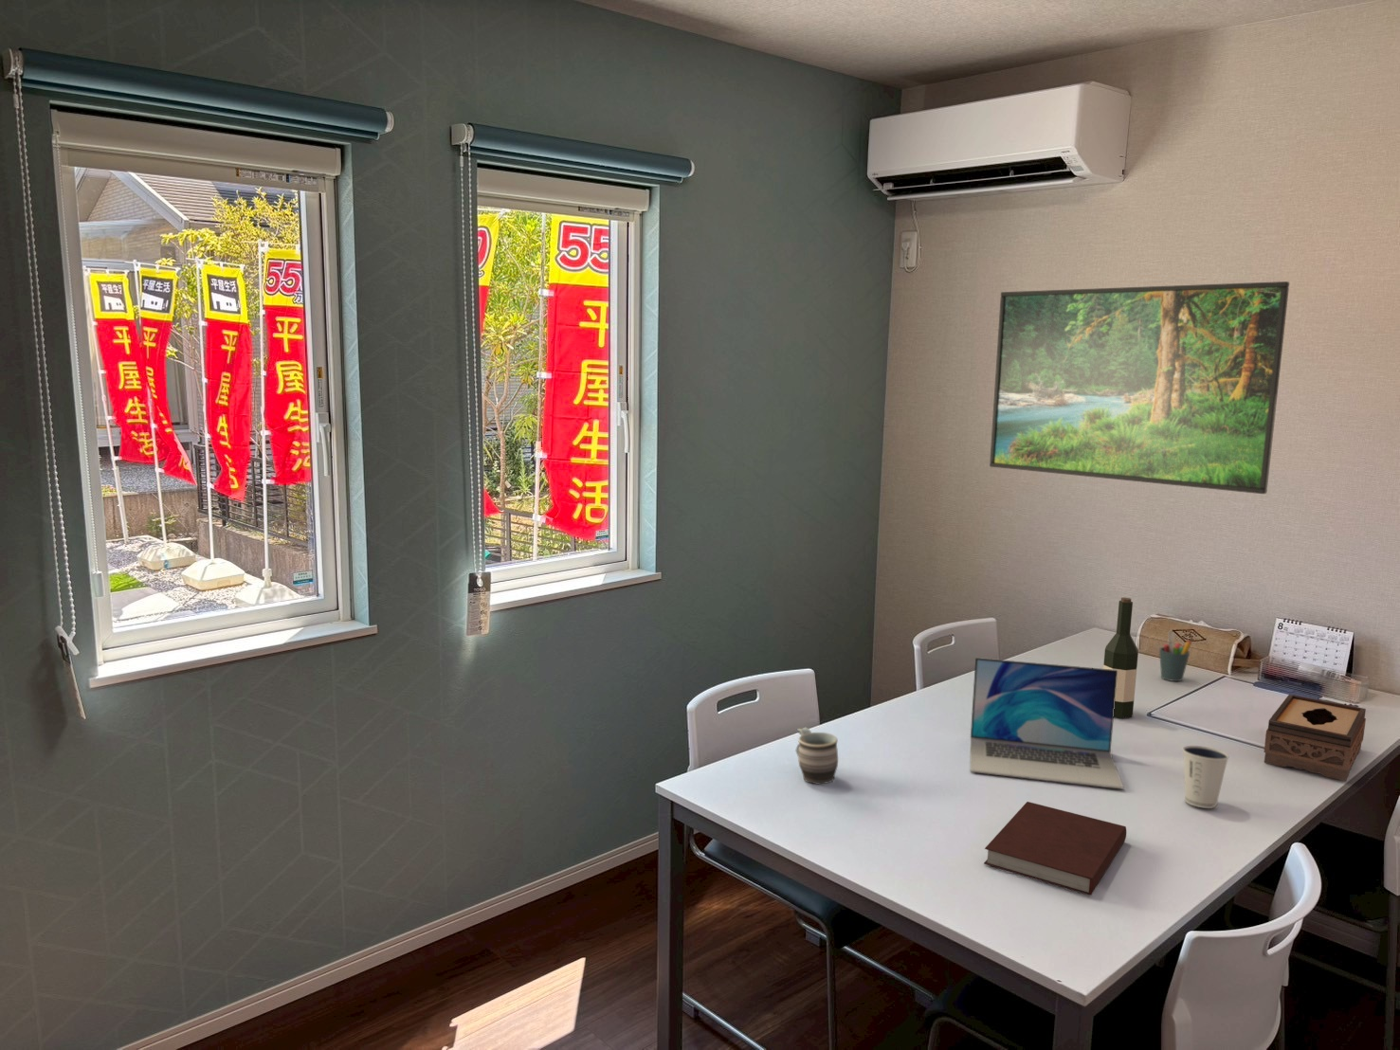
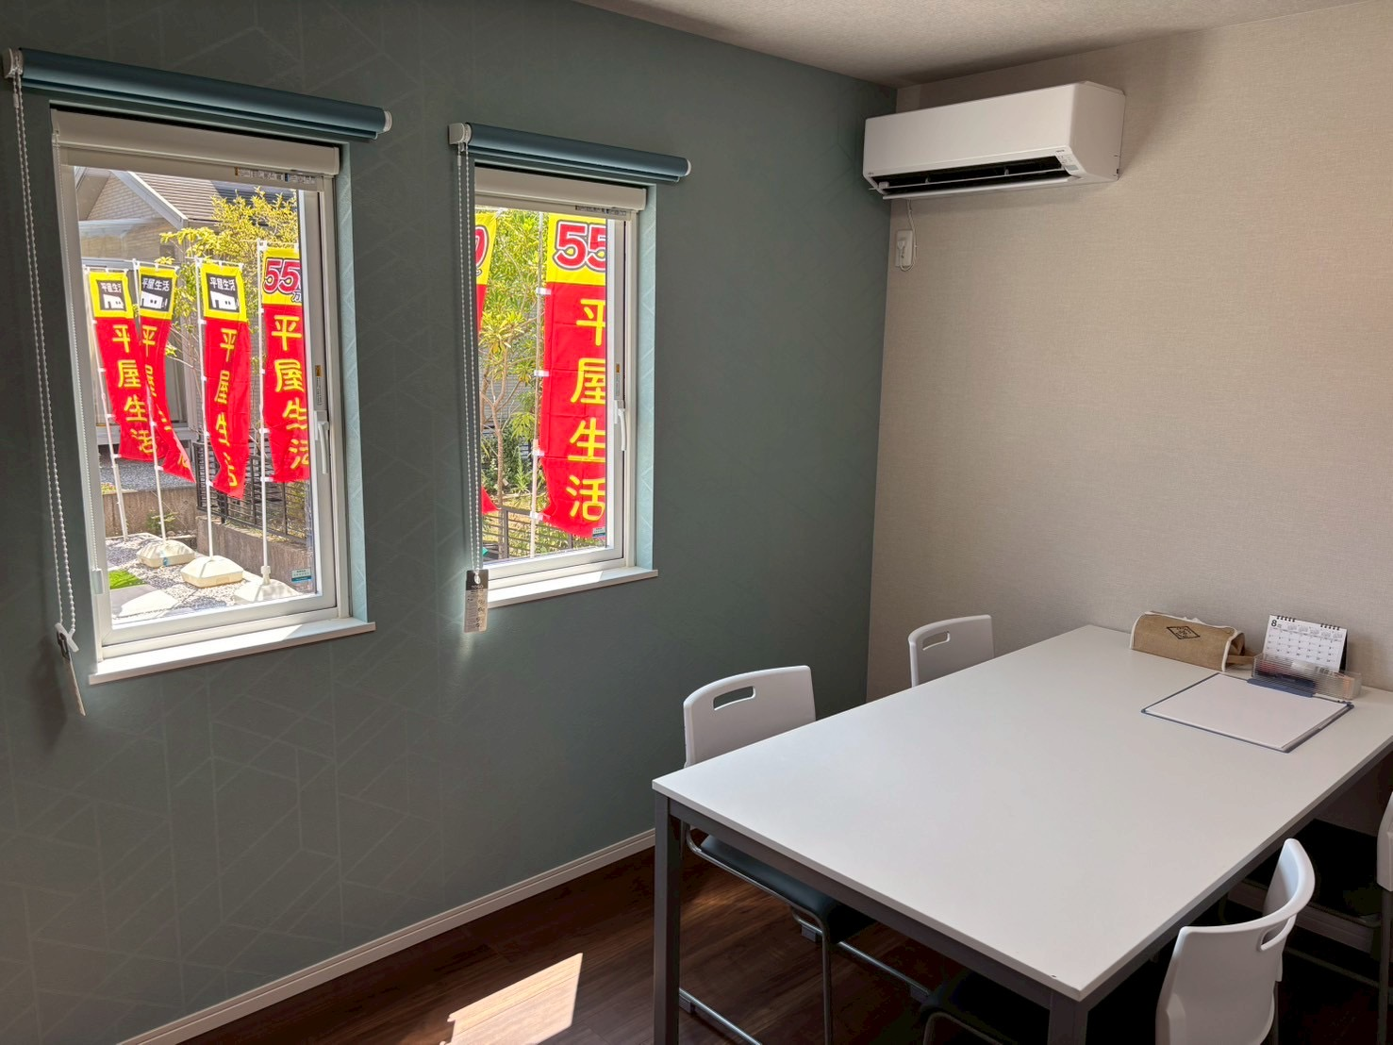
- notebook (1057, 845)
- tissue box (1316, 735)
- laptop (1046, 719)
- mug (812, 756)
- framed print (1122, 384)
- dixie cup (1203, 776)
- pen holder (1174, 656)
- wine bottle (1121, 656)
